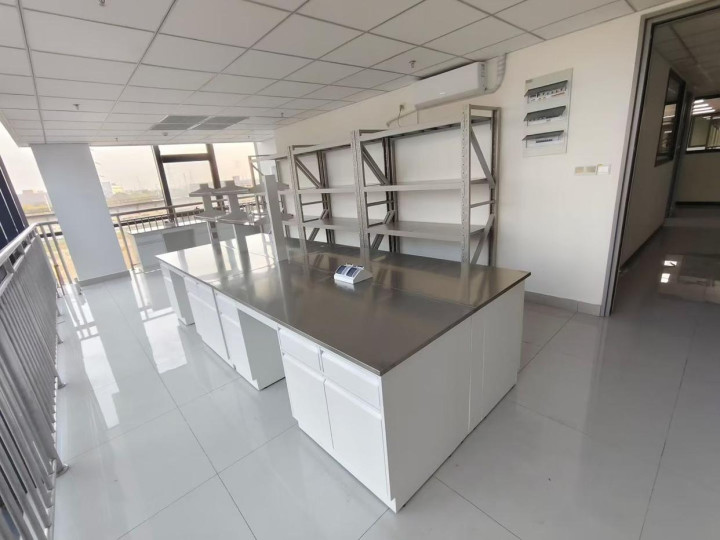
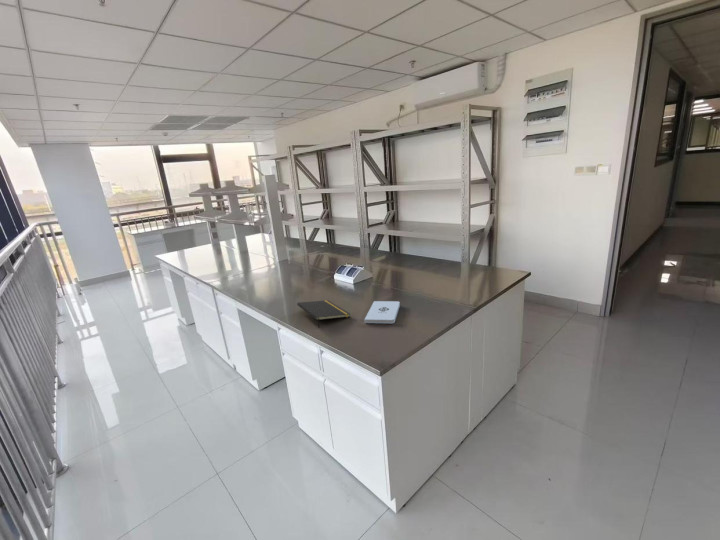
+ notepad (322, 309)
+ notepad (383, 311)
